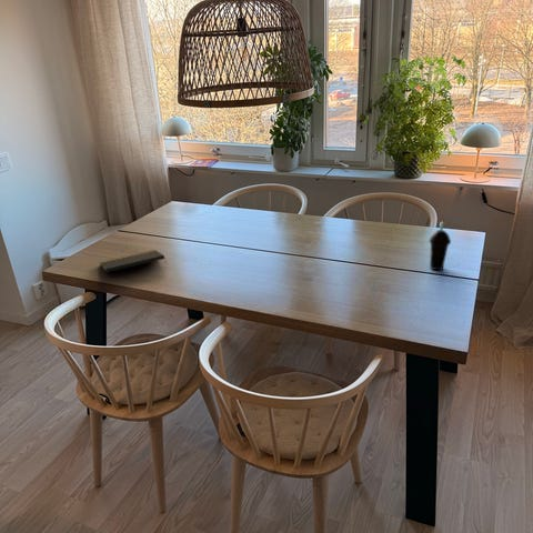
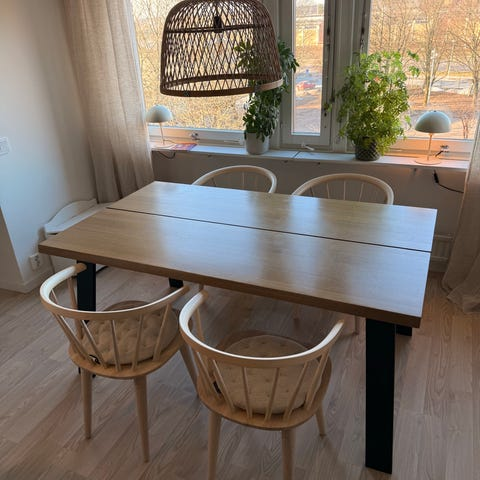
- notepad (131, 260)
- cup (439, 245)
